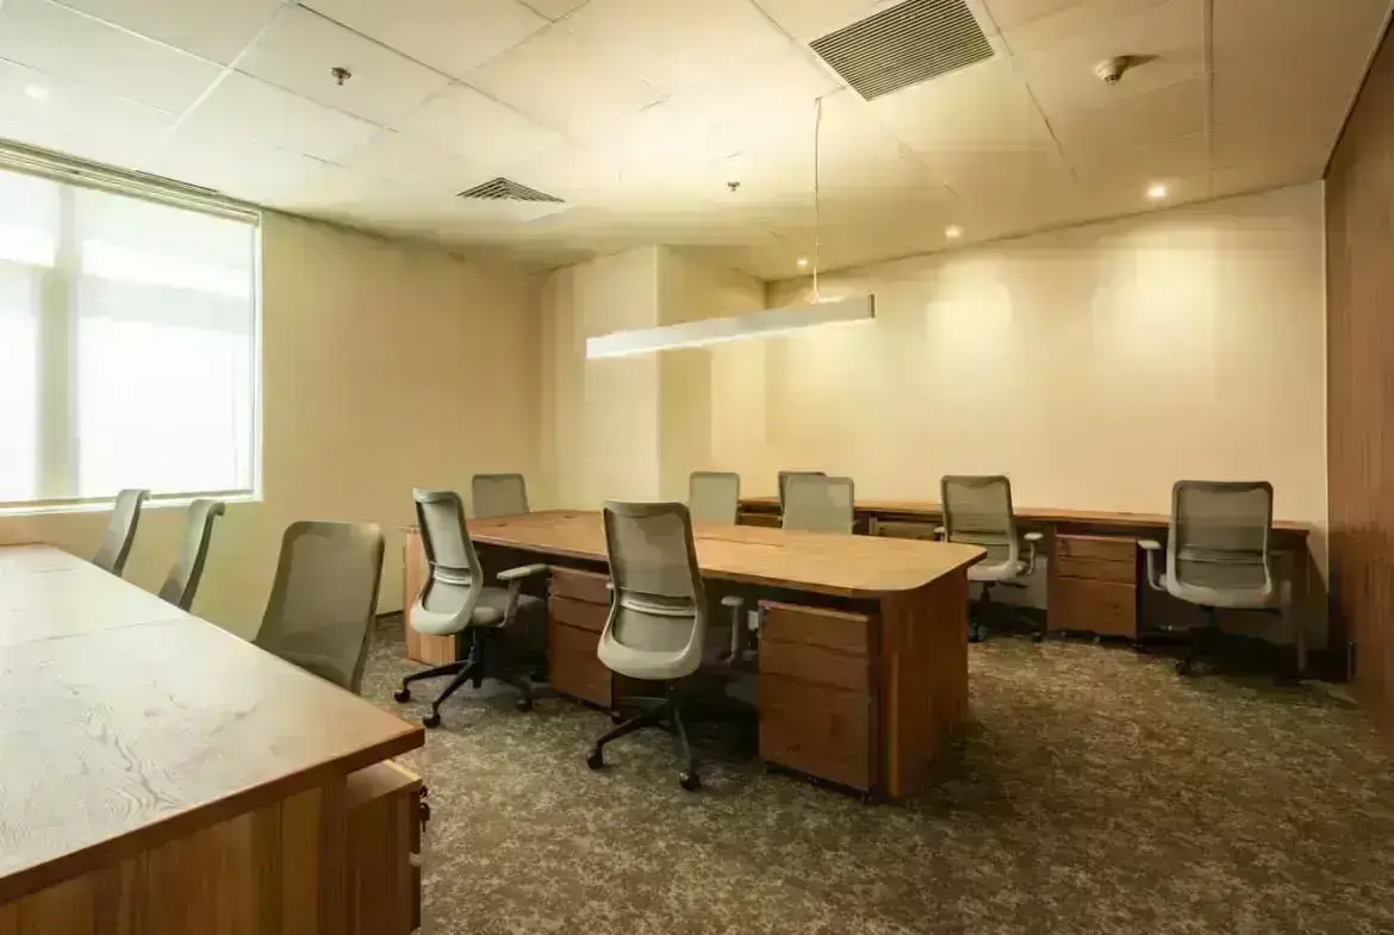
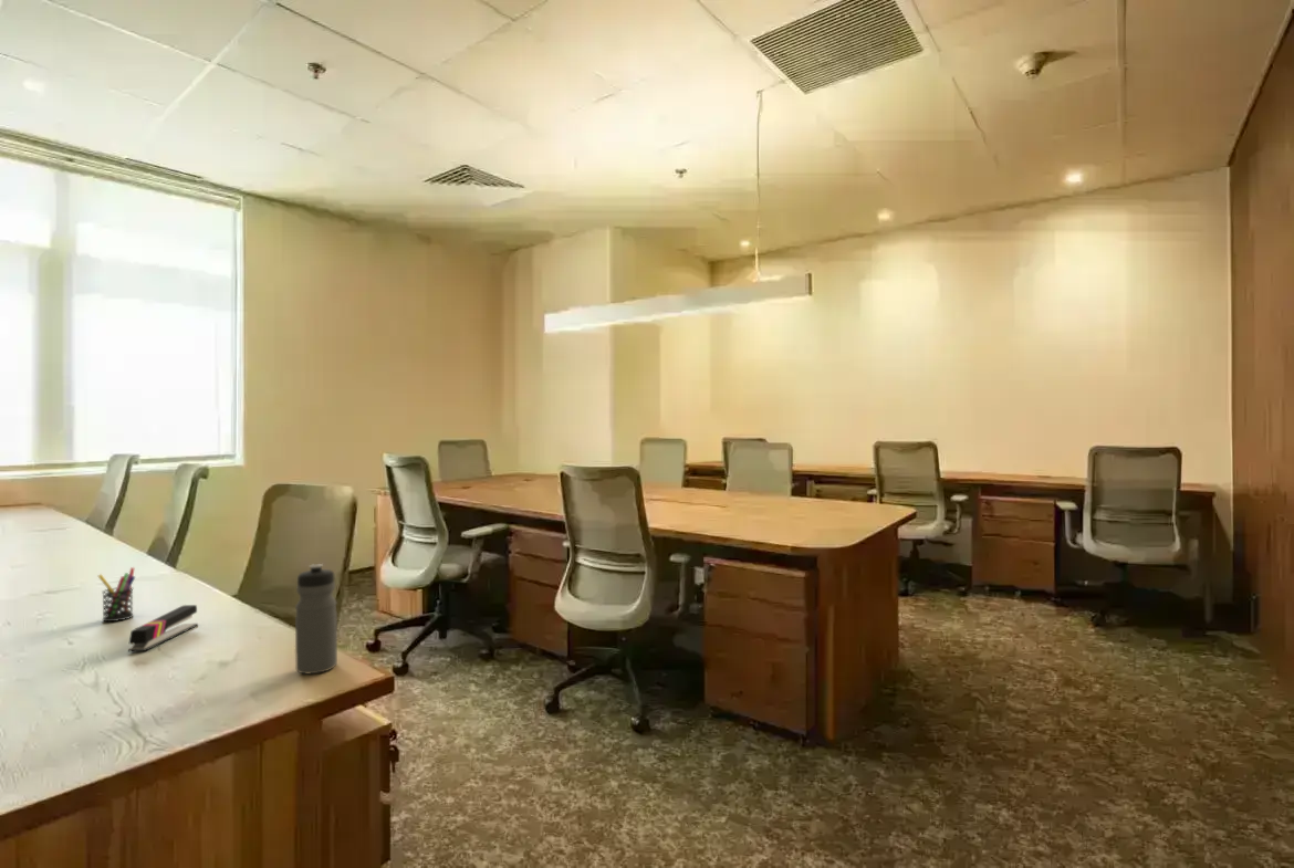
+ pen holder (121, 593)
+ water bottle (316, 616)
+ stapler (165, 626)
